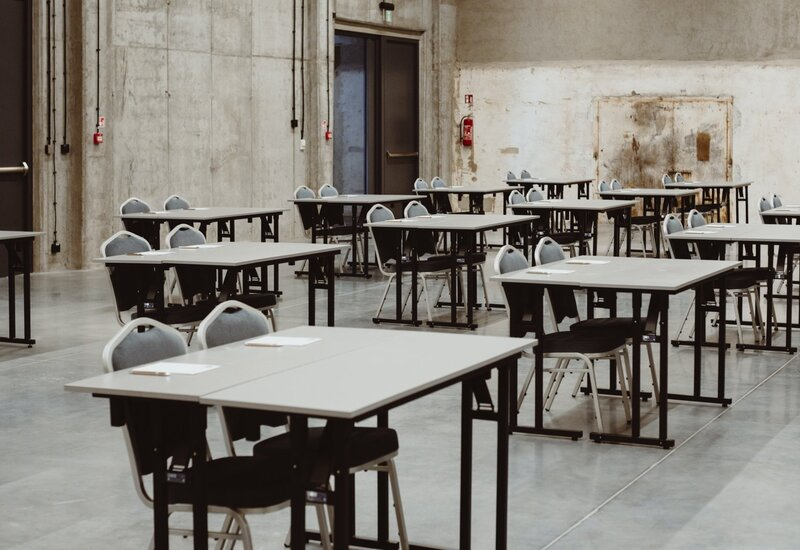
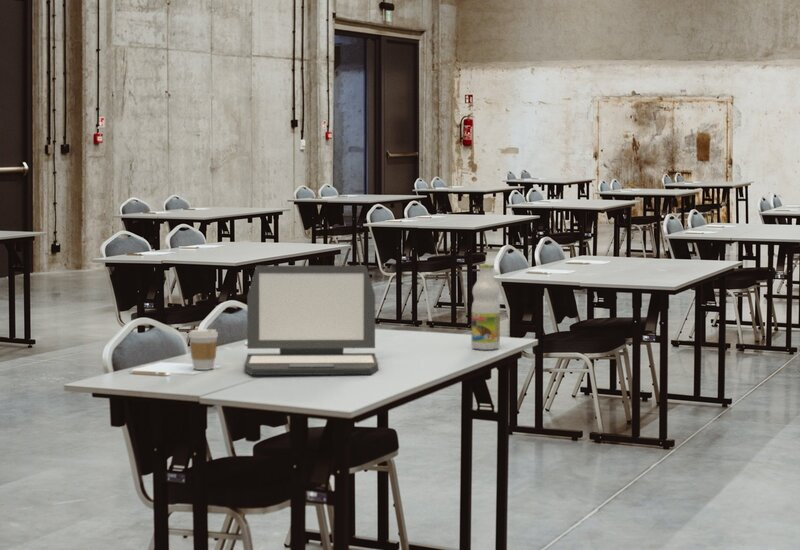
+ bottle (485, 306)
+ coffee cup (203, 348)
+ laptop (311, 318)
